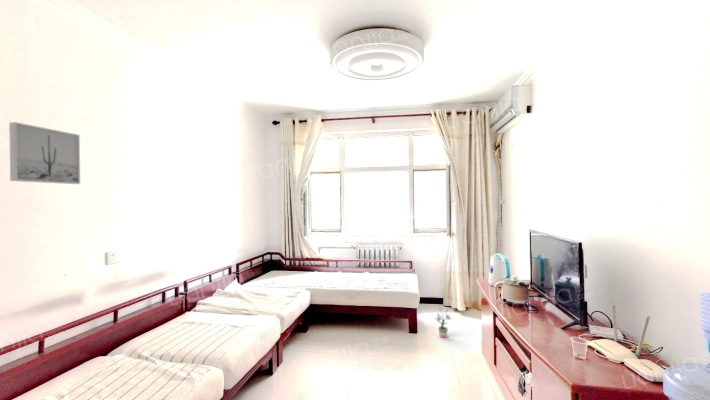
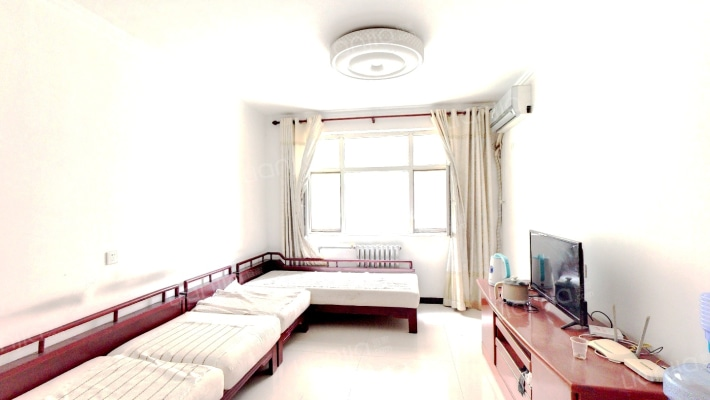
- wall art (47, 155)
- potted plant (443, 321)
